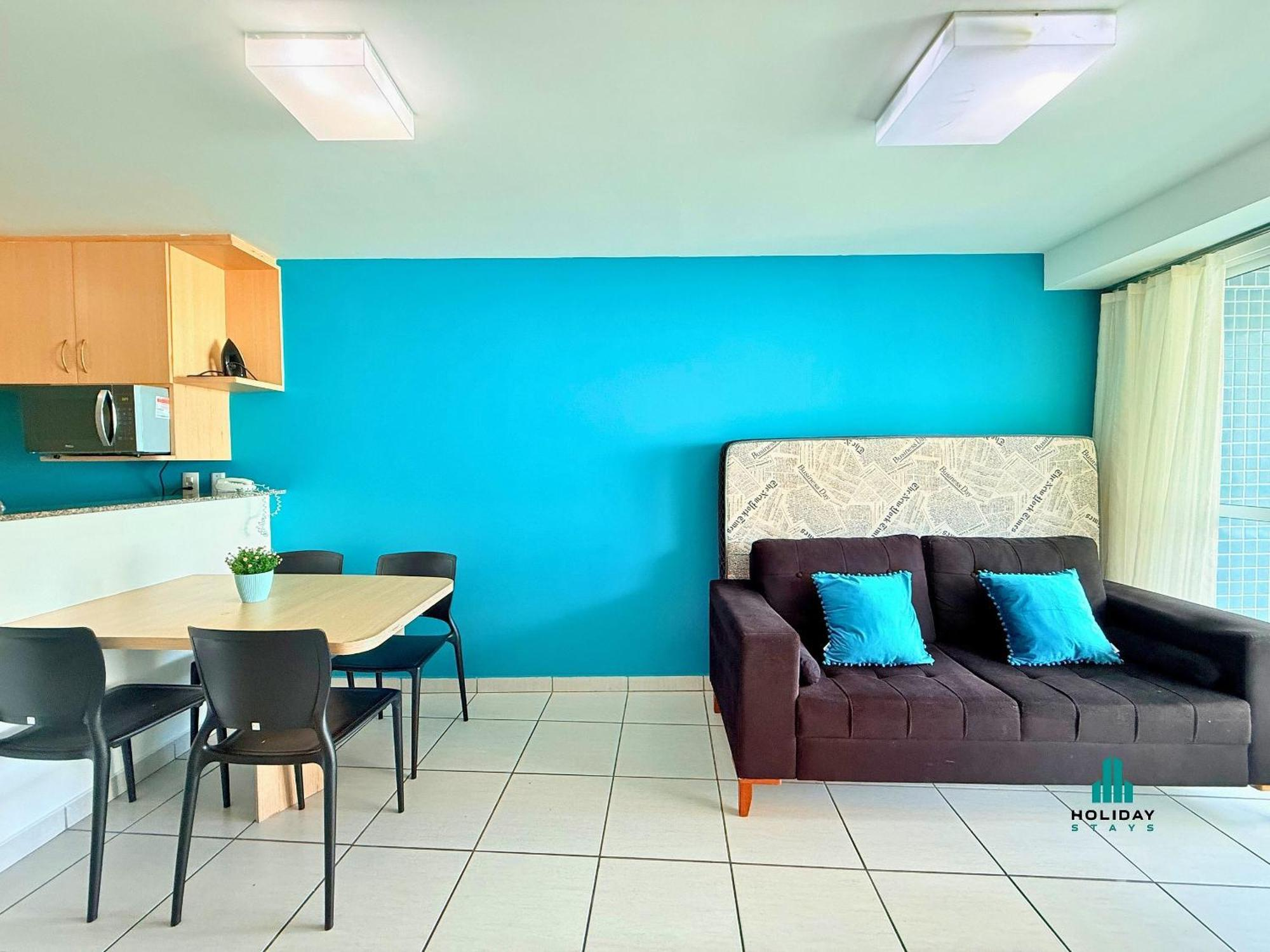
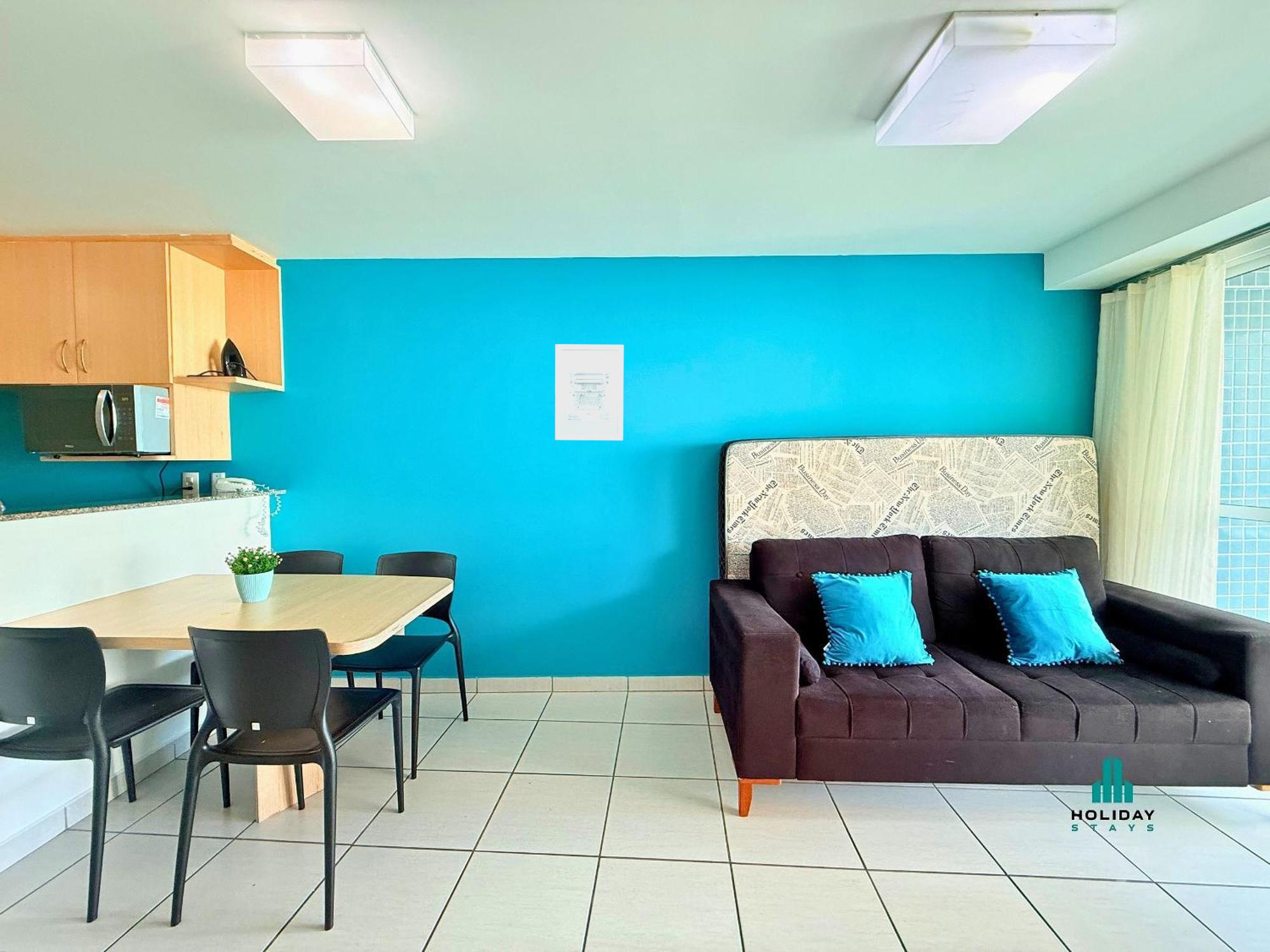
+ wall art (589, 392)
